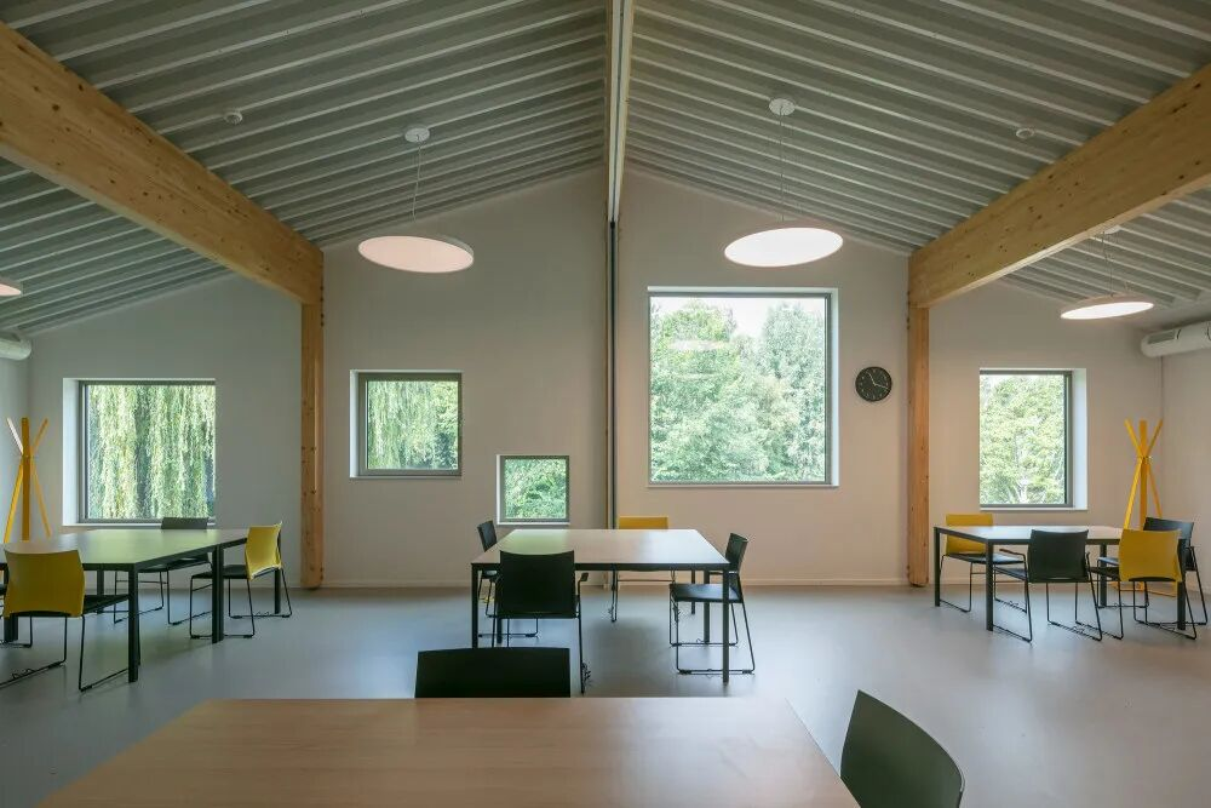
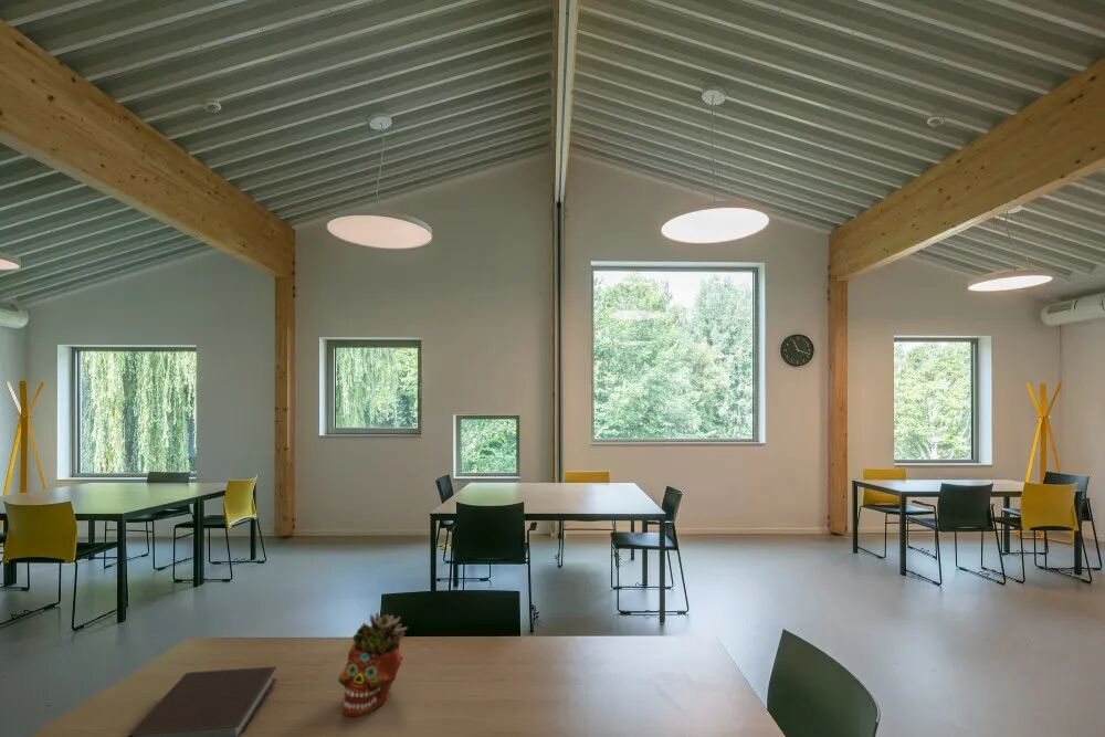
+ succulent planter (372, 657)
+ notebook (209, 704)
